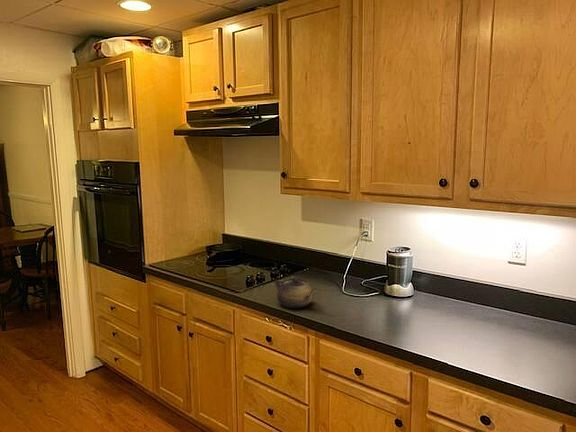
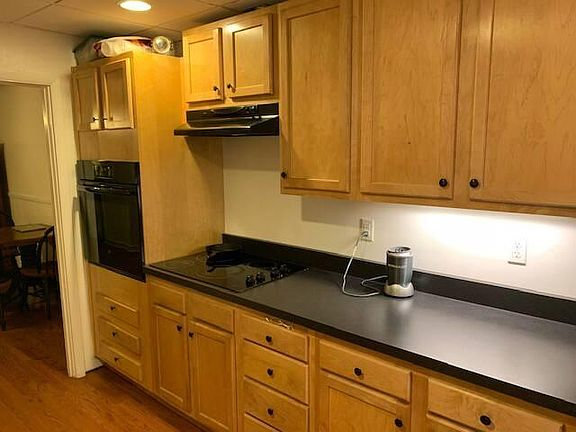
- teapot (296, 291)
